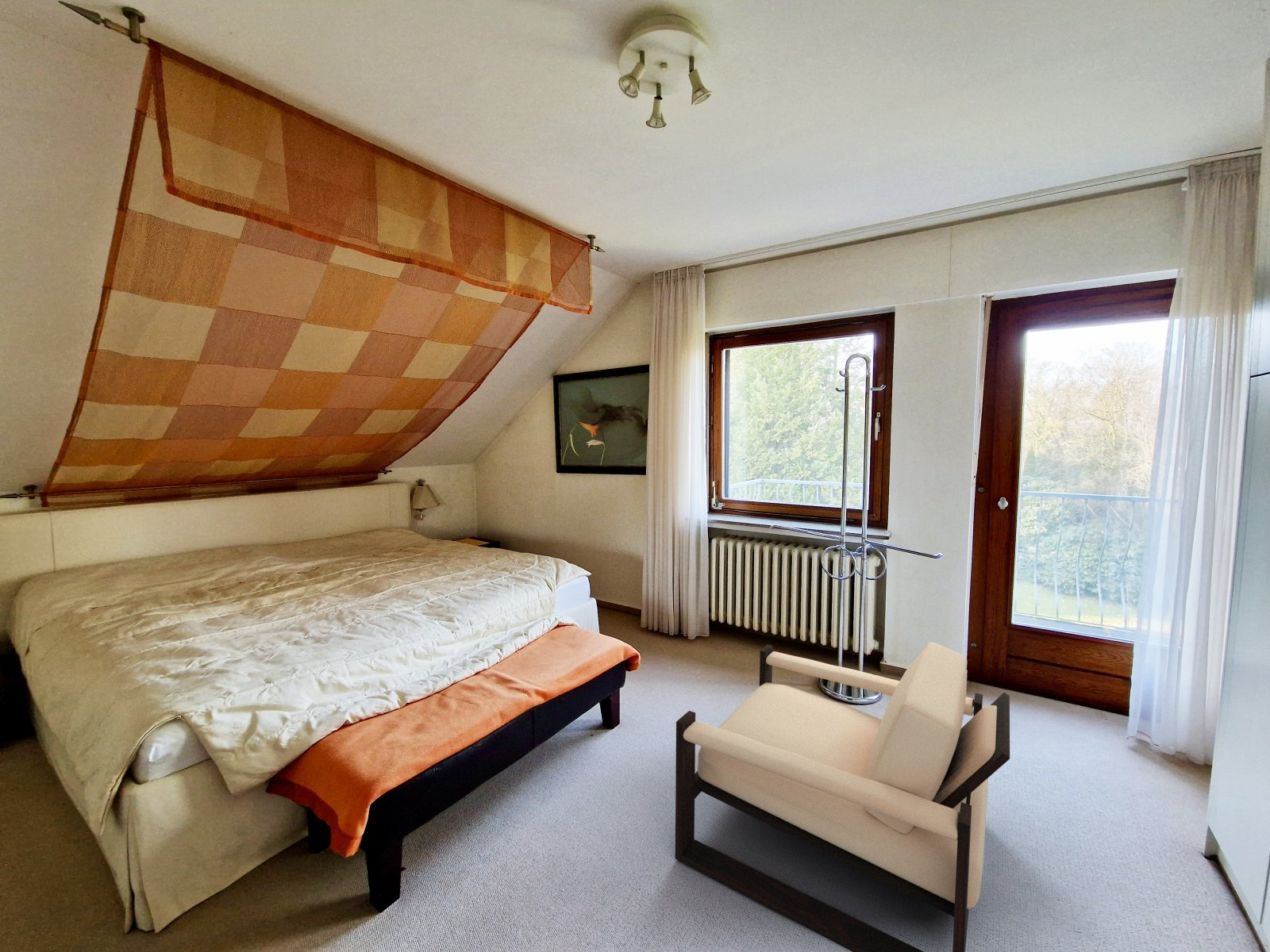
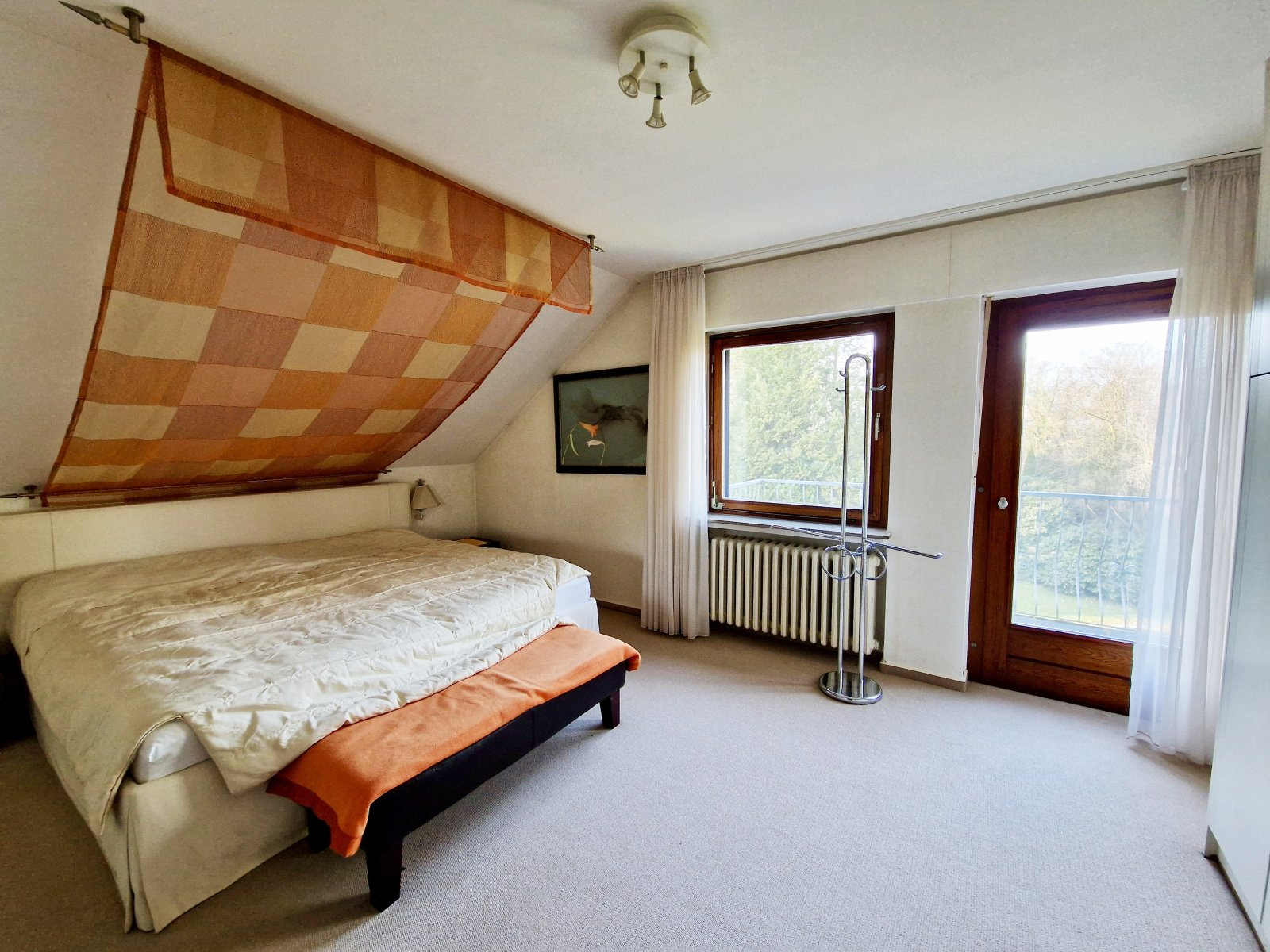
- armchair (848, 748)
